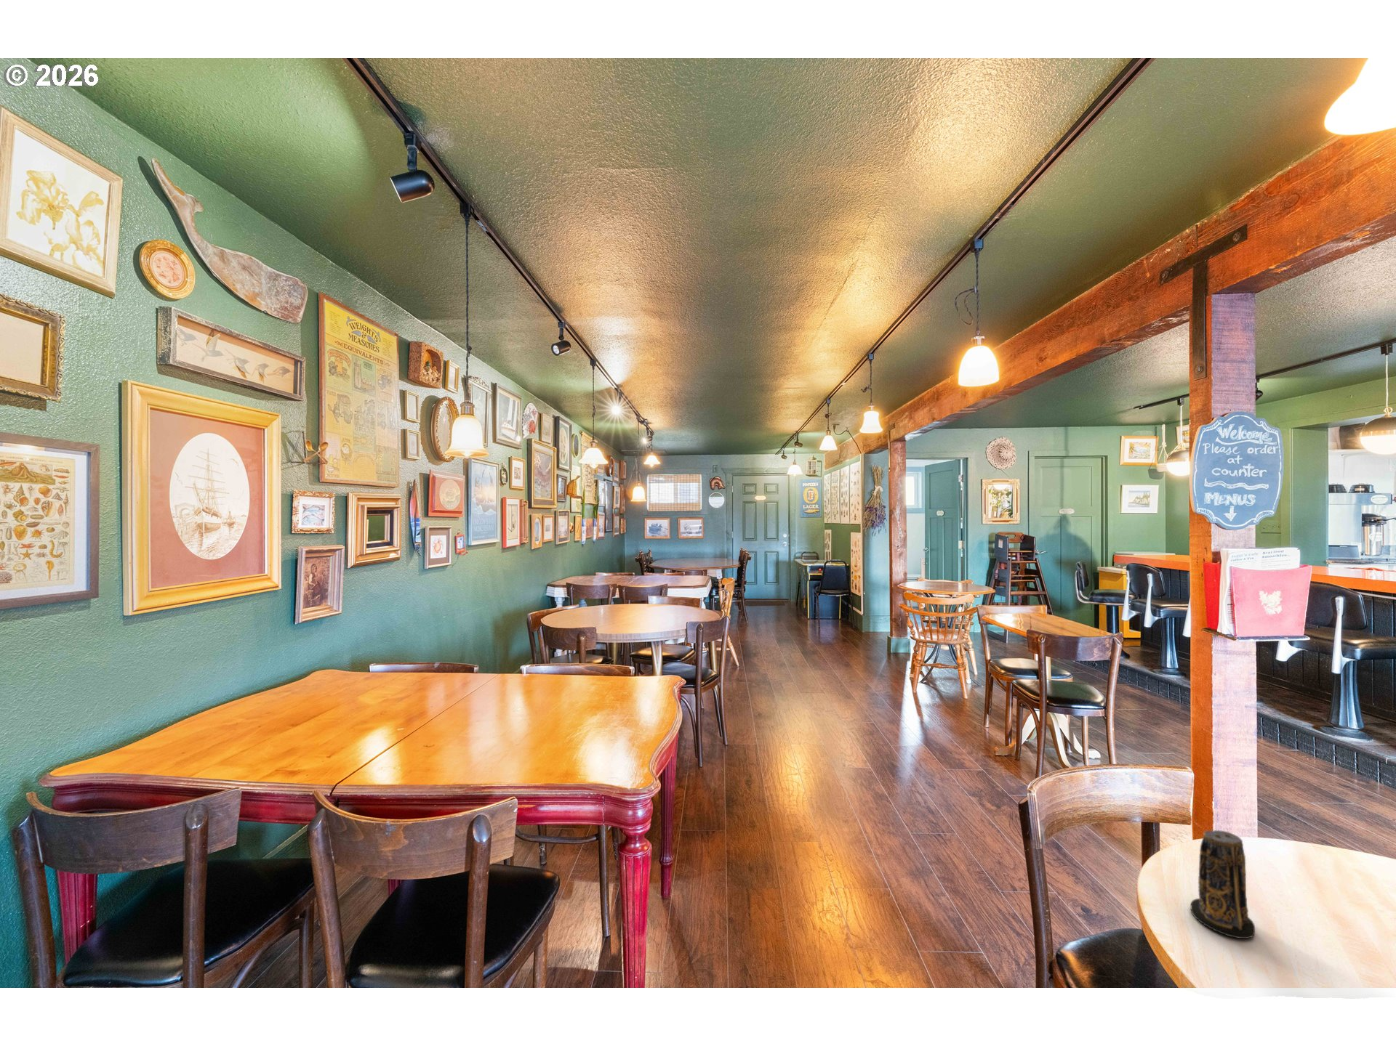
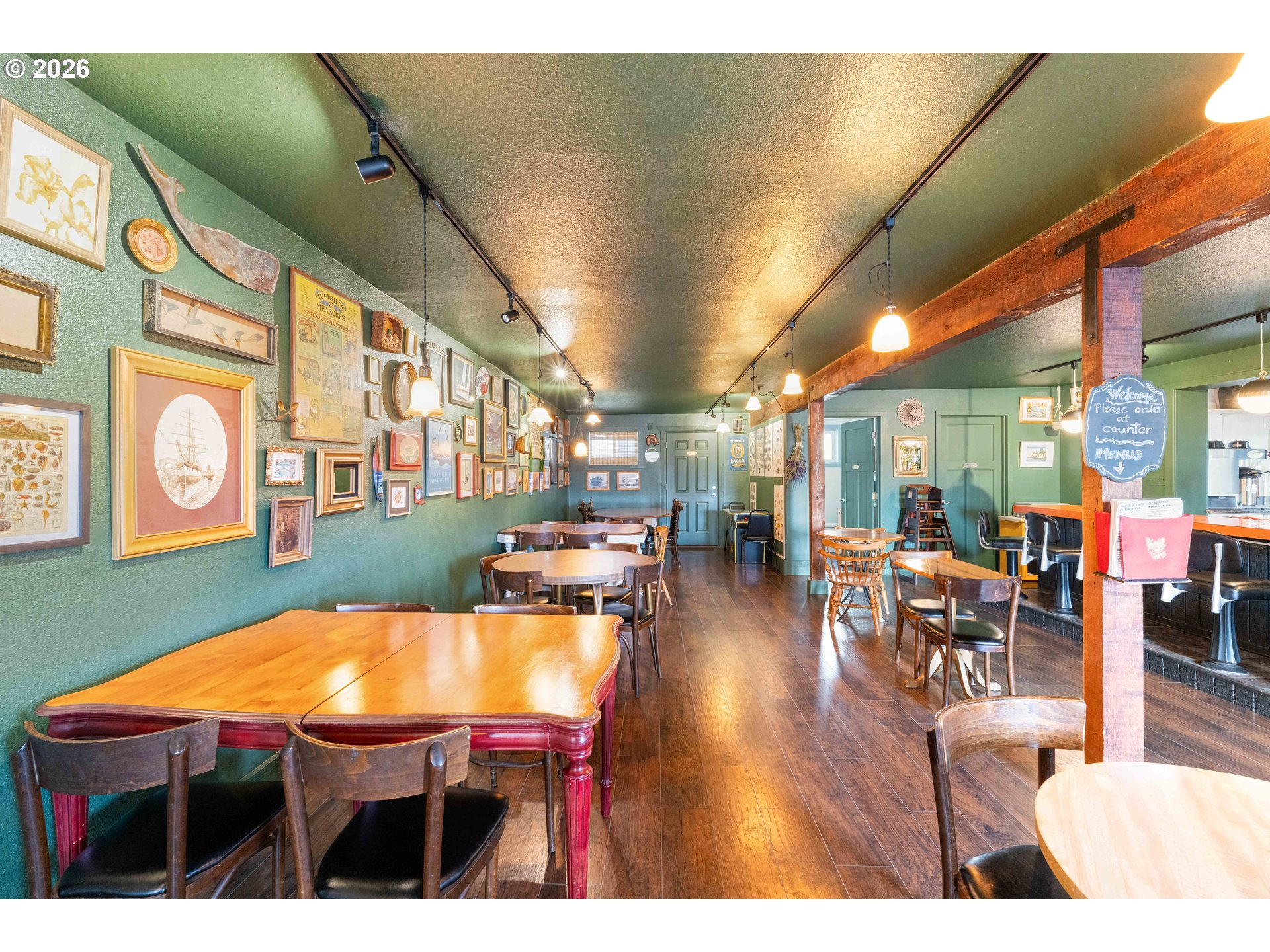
- candle (1221, 878)
